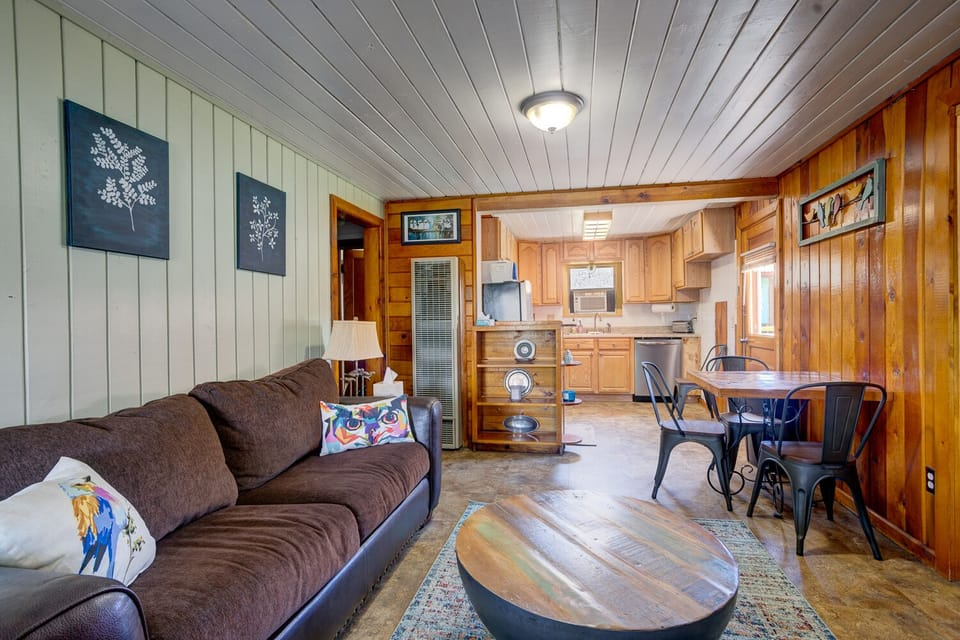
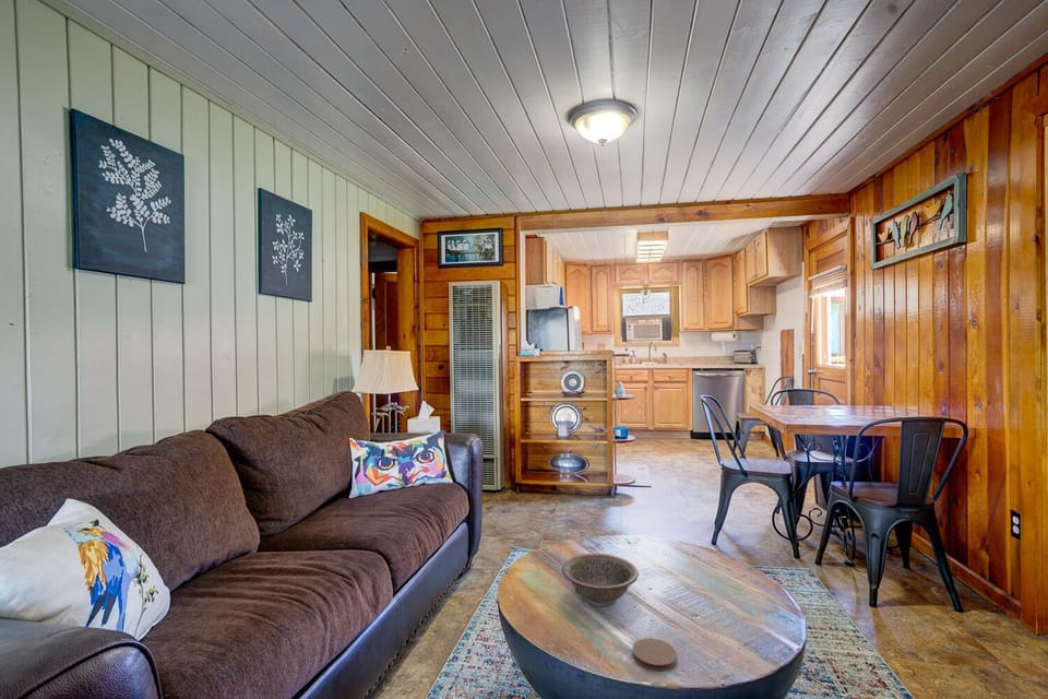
+ decorative bowl (599, 583)
+ coaster (654, 653)
